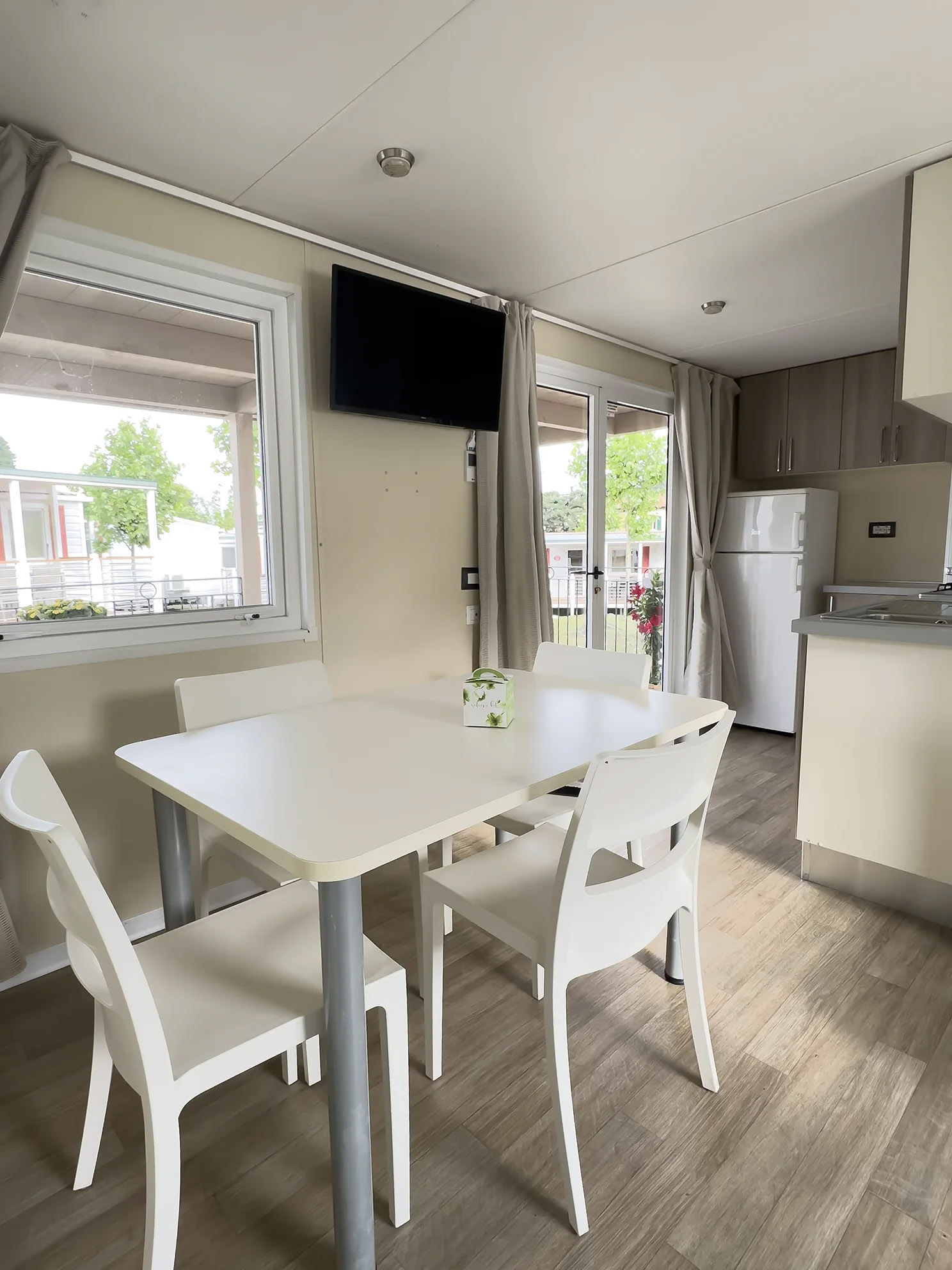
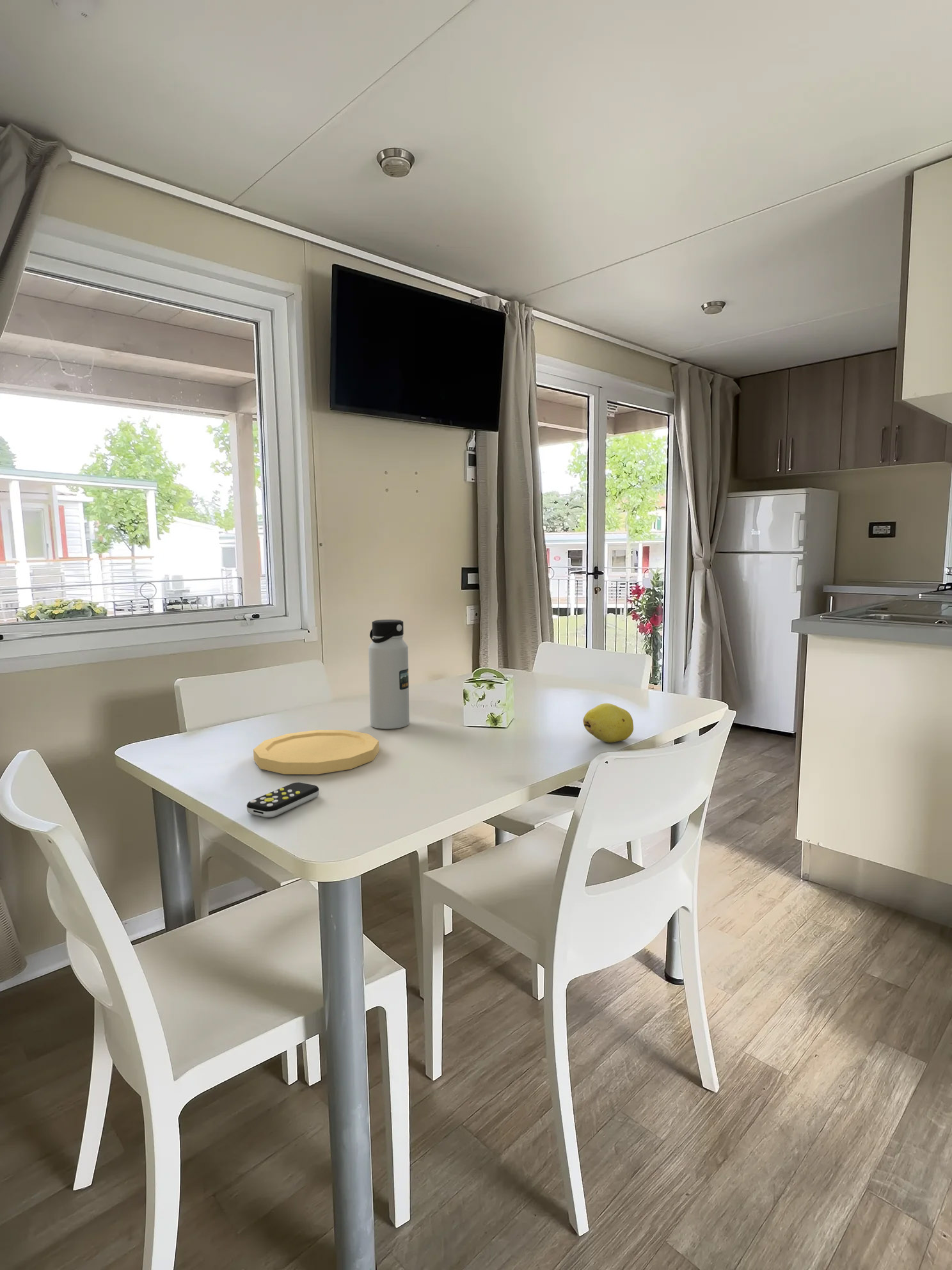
+ plate (317, 750)
+ water bottle (388, 673)
+ fruit (606, 722)
+ remote control (284, 798)
